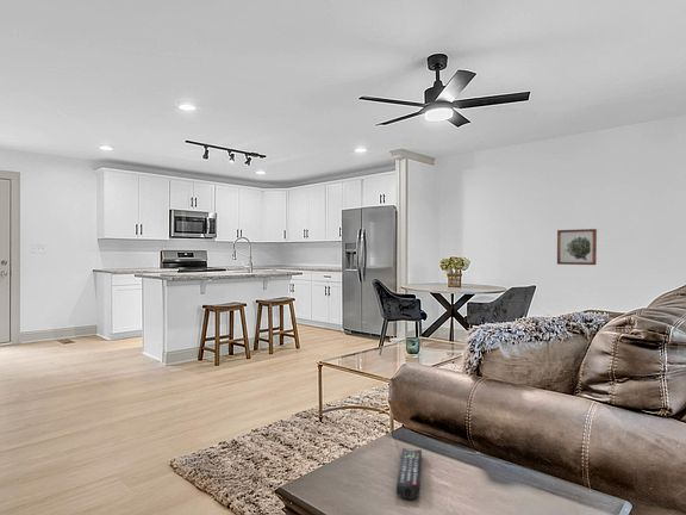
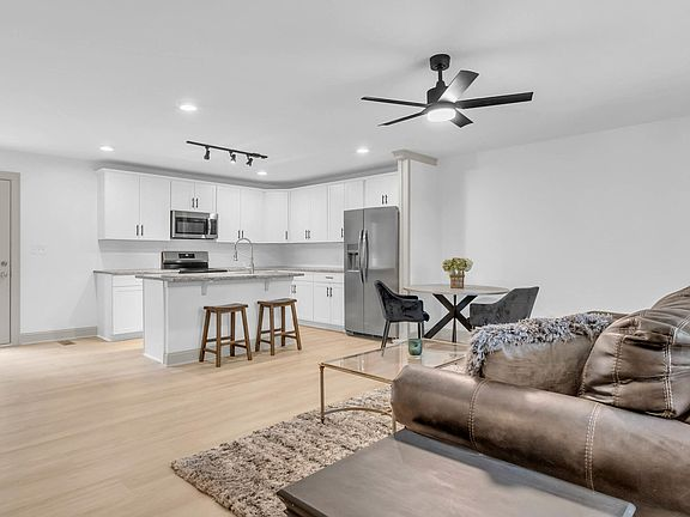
- wall art (575, 247)
- remote control (410, 470)
